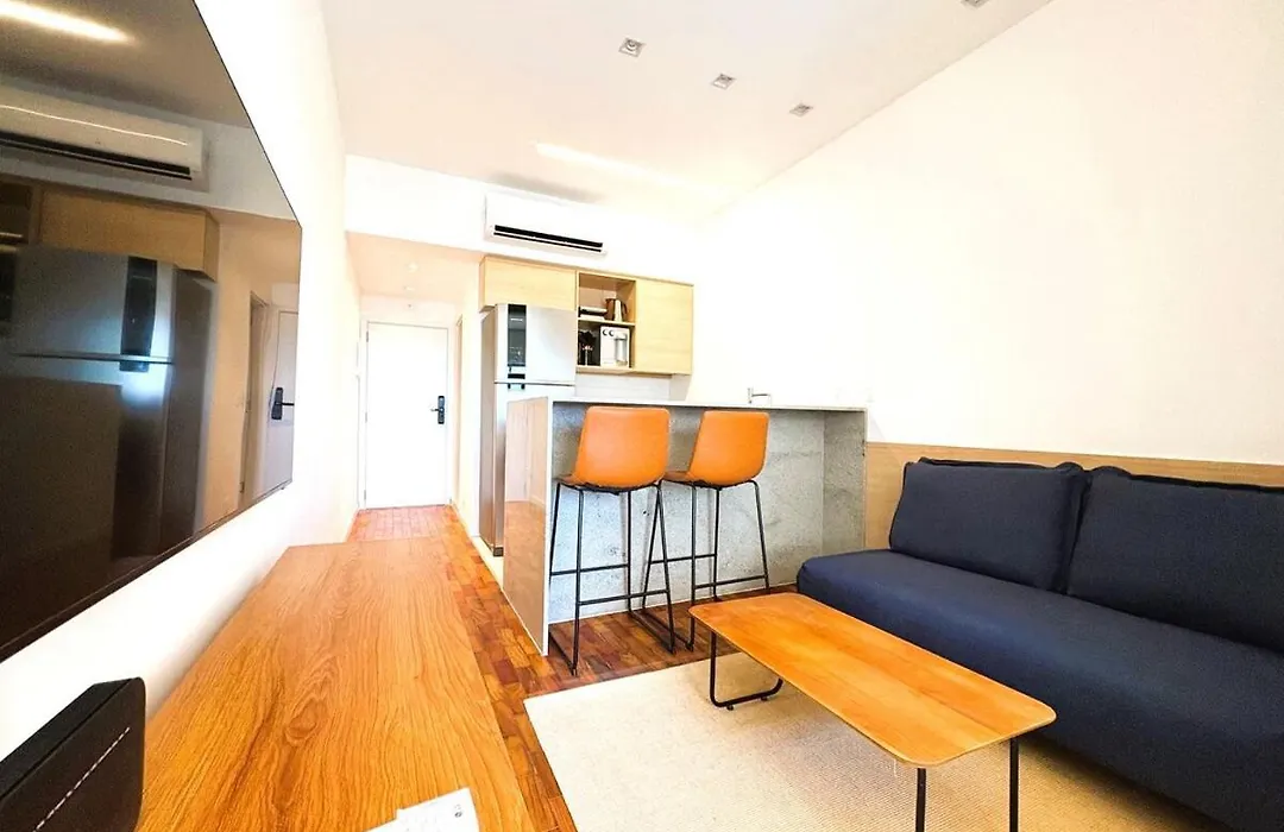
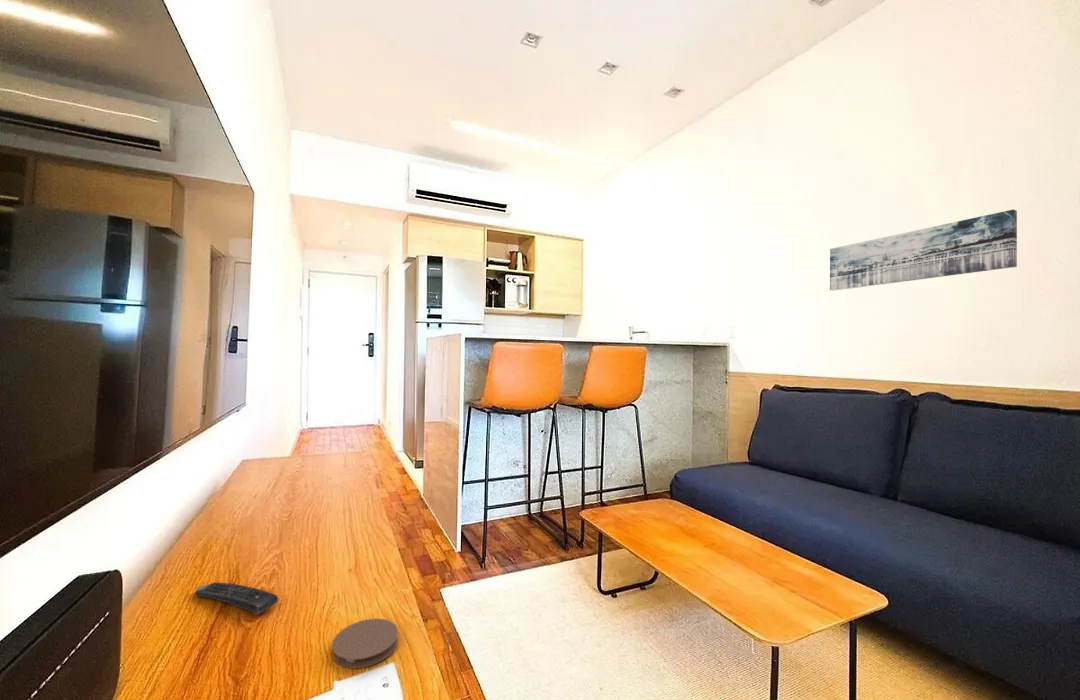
+ remote control (232, 595)
+ coaster (365, 641)
+ wall art (909, 256)
